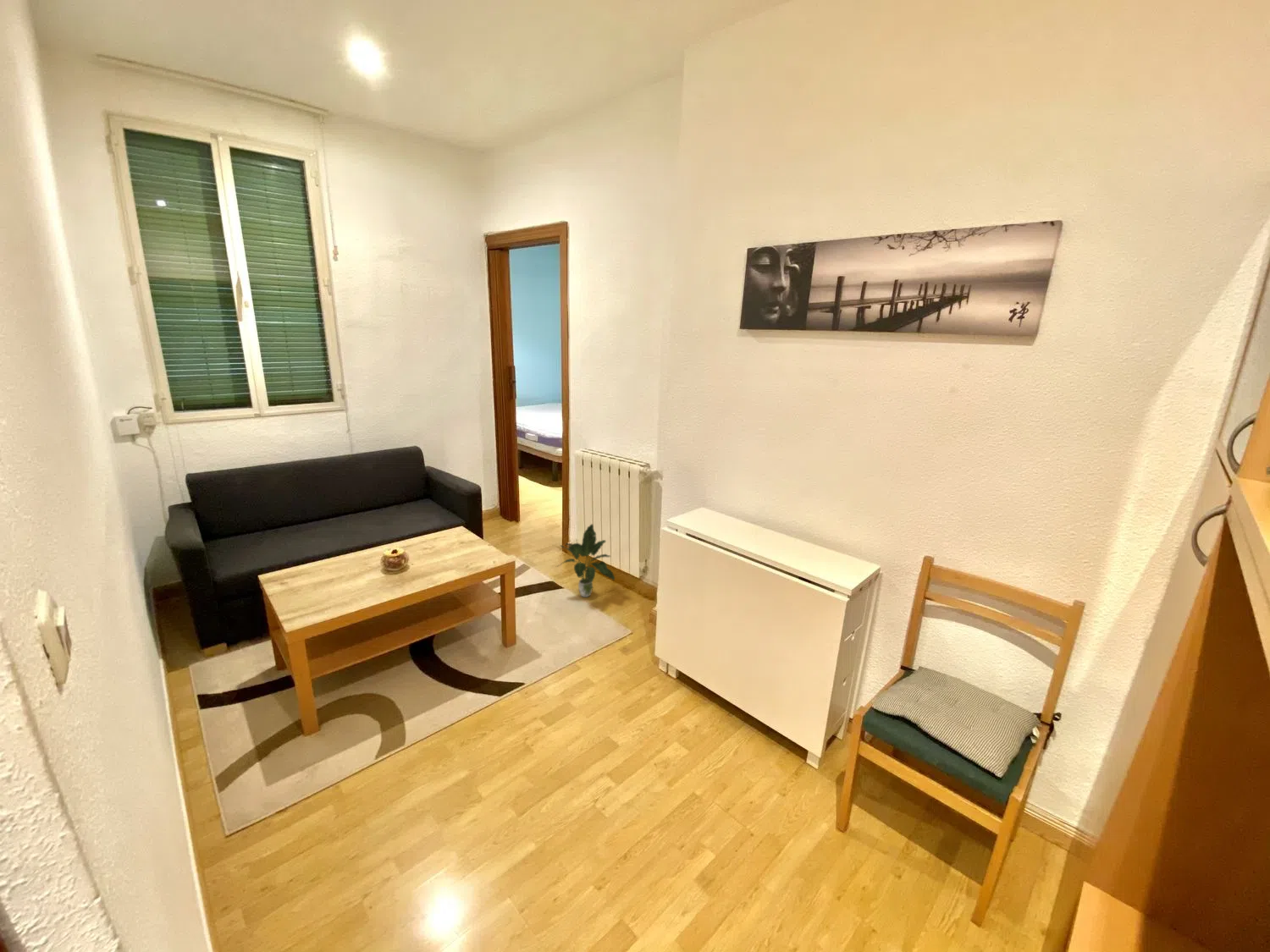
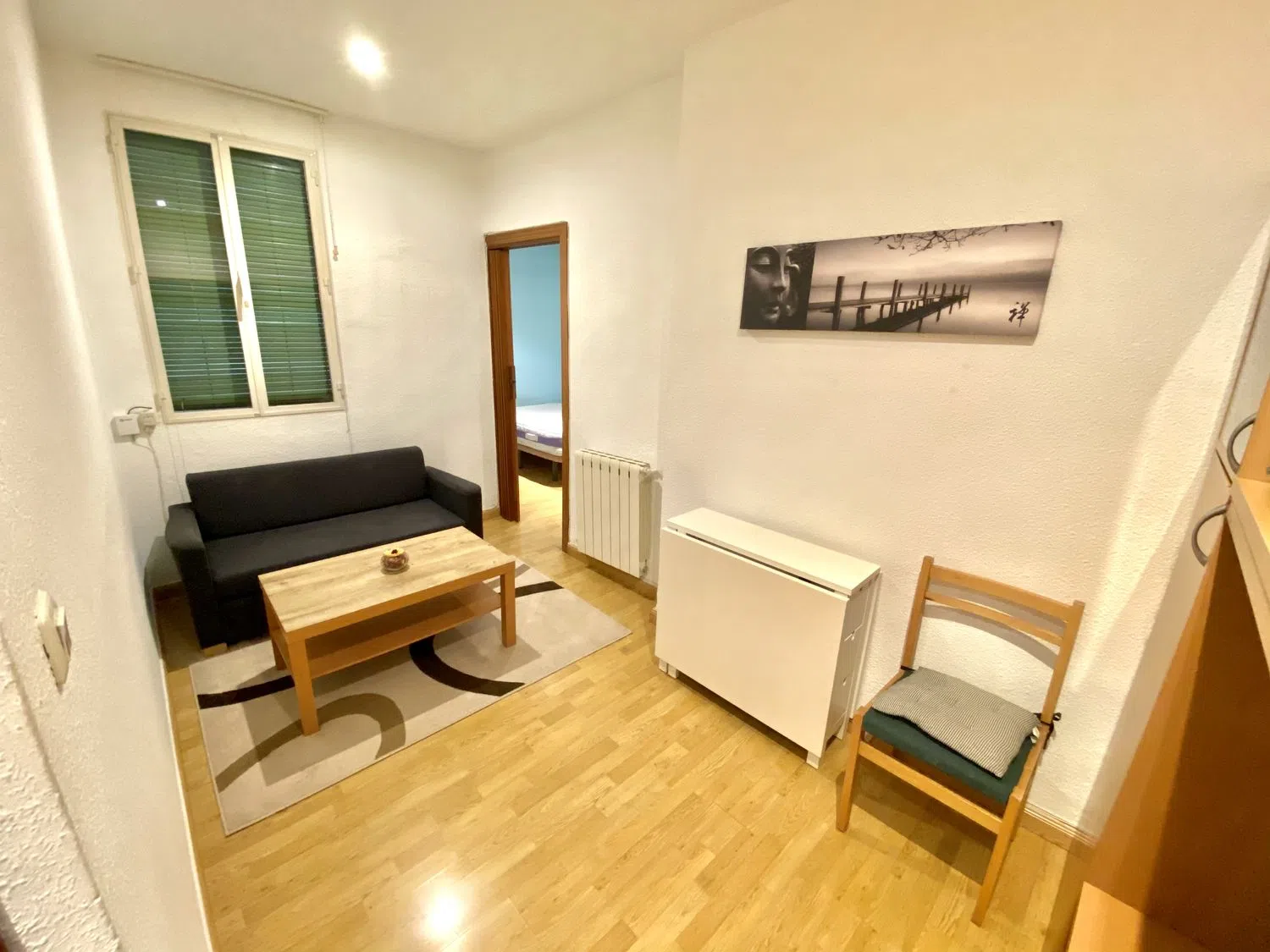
- potted plant (583, 563)
